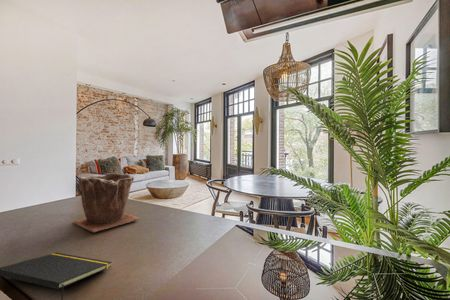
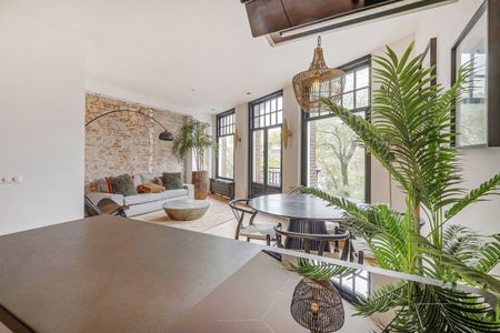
- plant pot (107, 197)
- notepad (57, 267)
